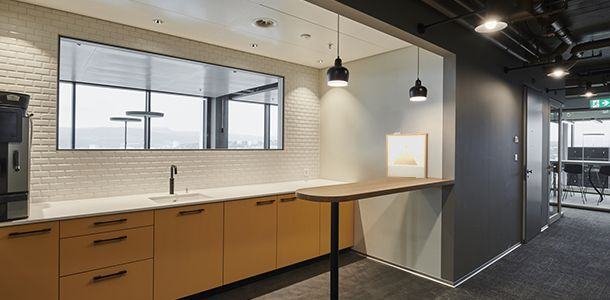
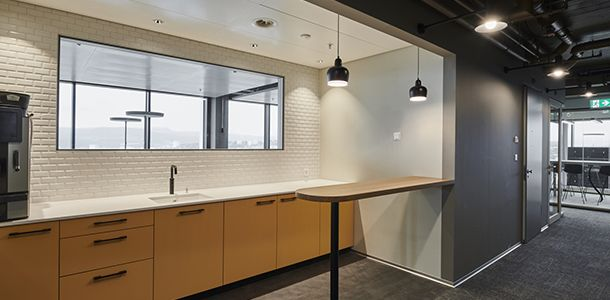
- wall art (406, 156)
